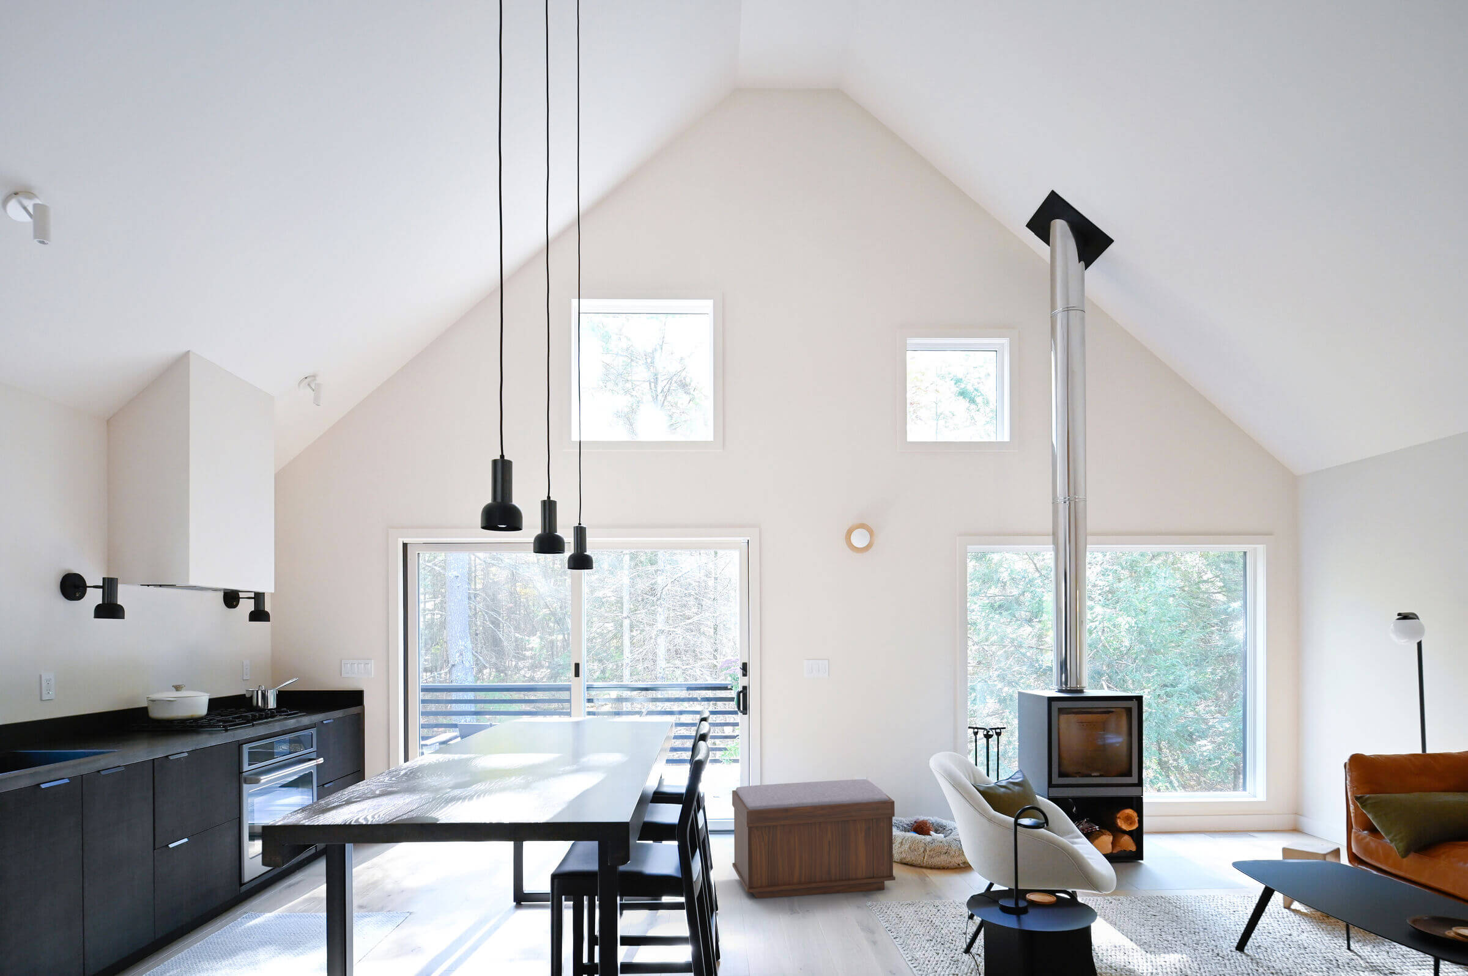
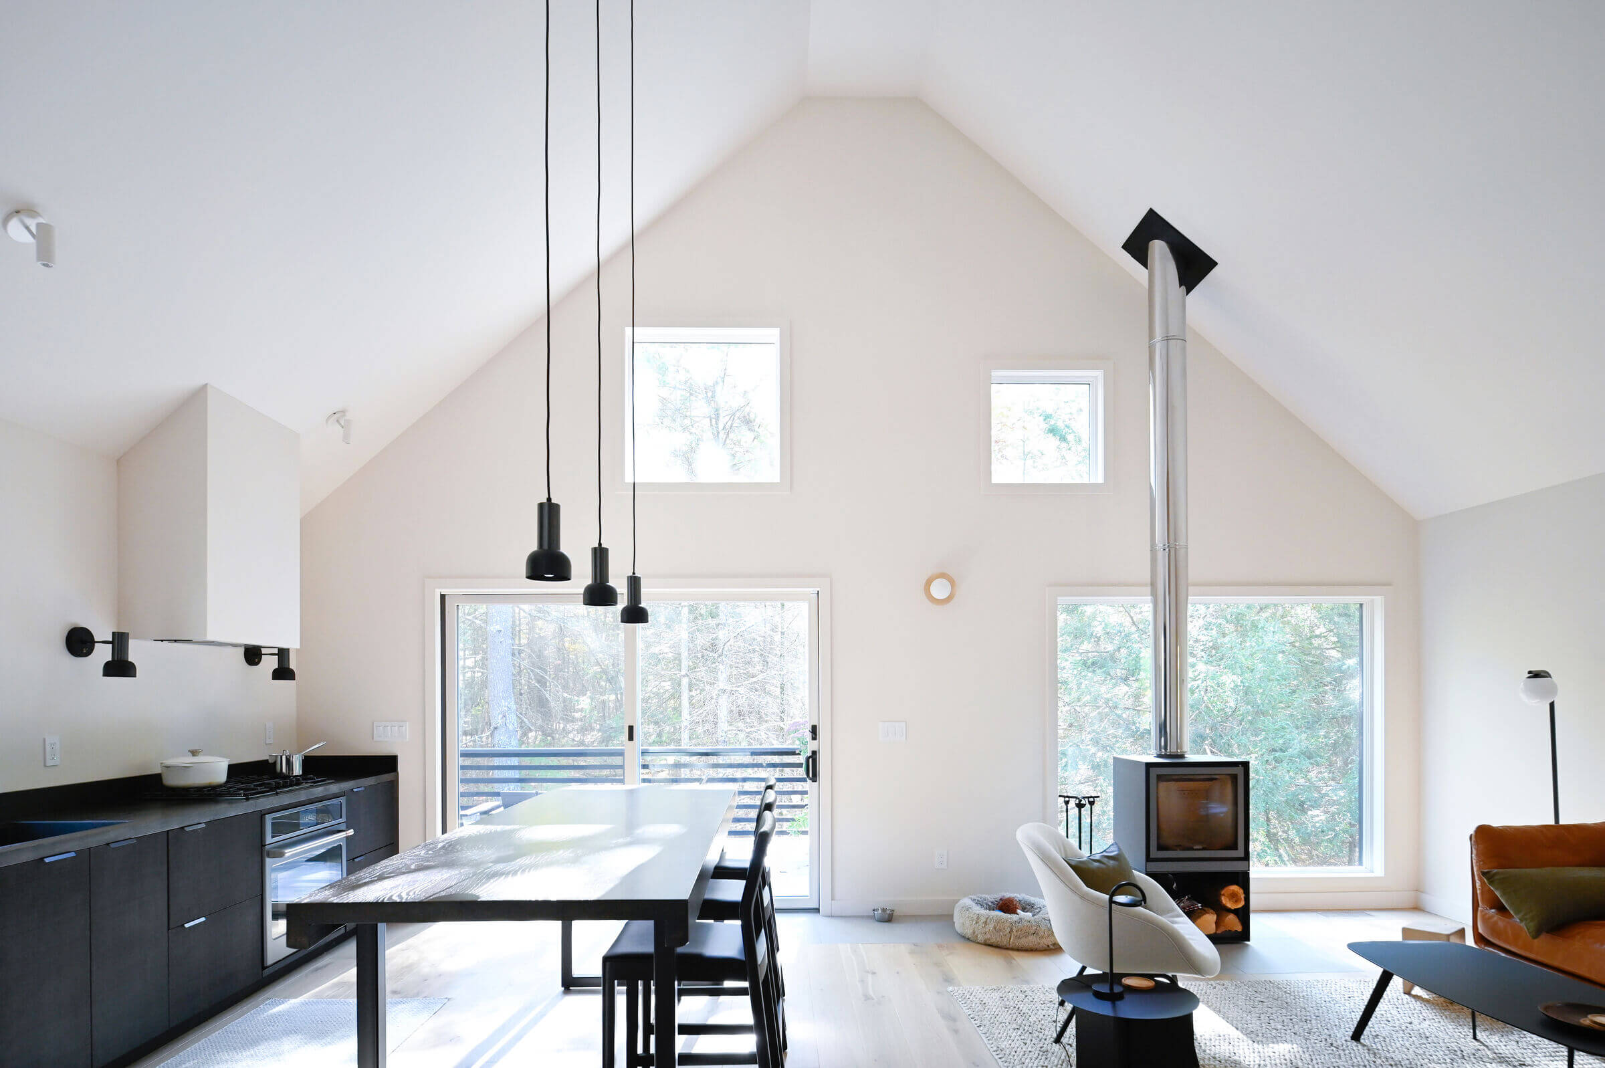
- bench (811, 837)
